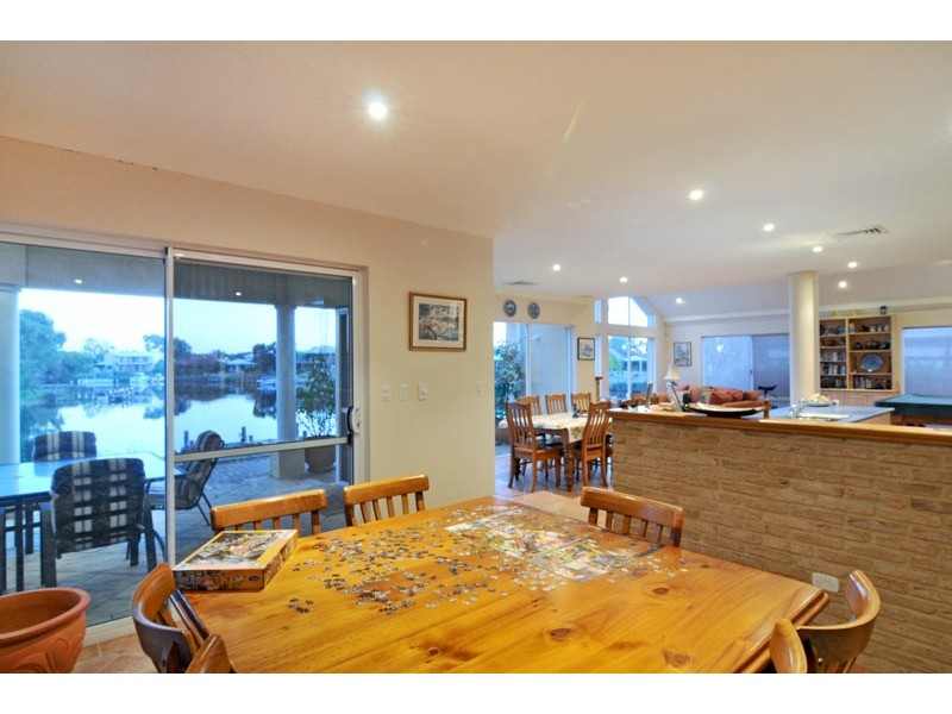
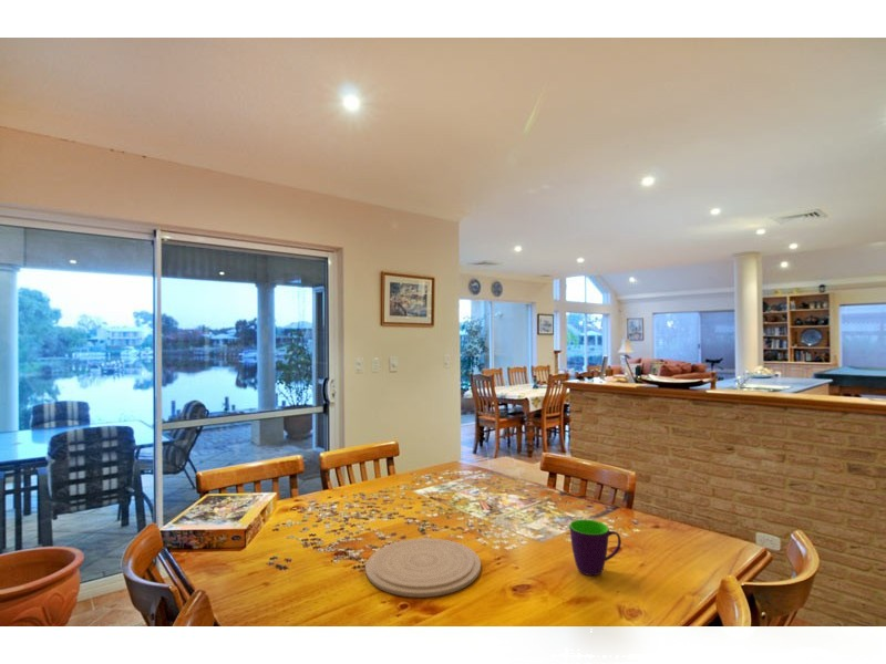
+ plate (423, 562)
+ mug (596, 548)
